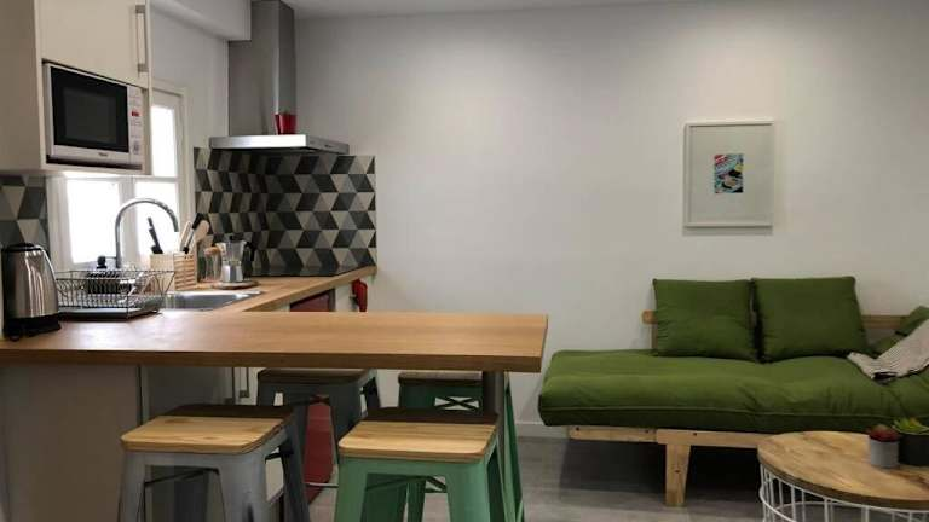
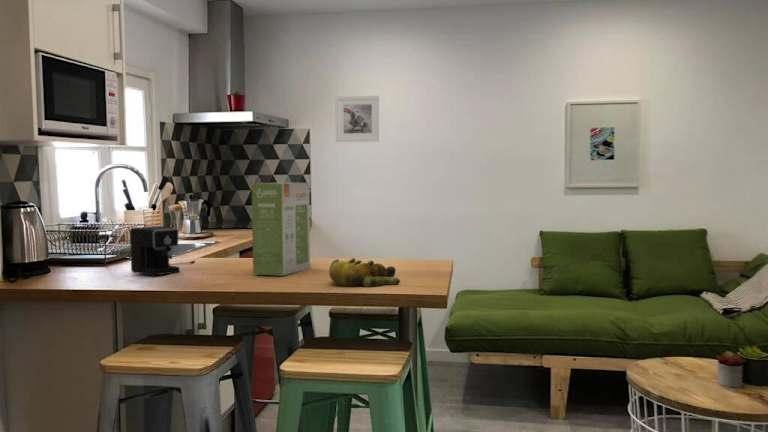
+ coffee maker (175, 245)
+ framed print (357, 118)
+ food box (281, 227)
+ banana bunch (365, 272)
